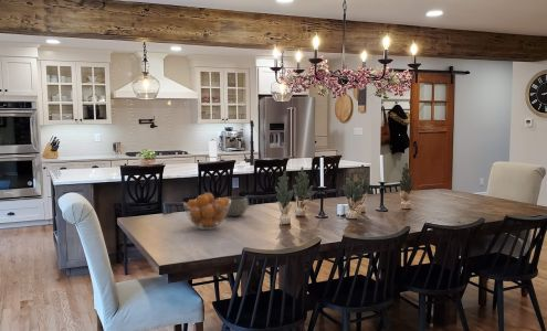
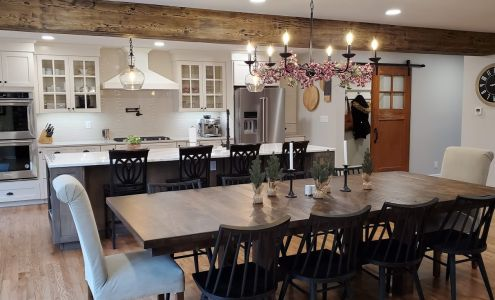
- bowl (234, 206)
- fruit basket (207, 211)
